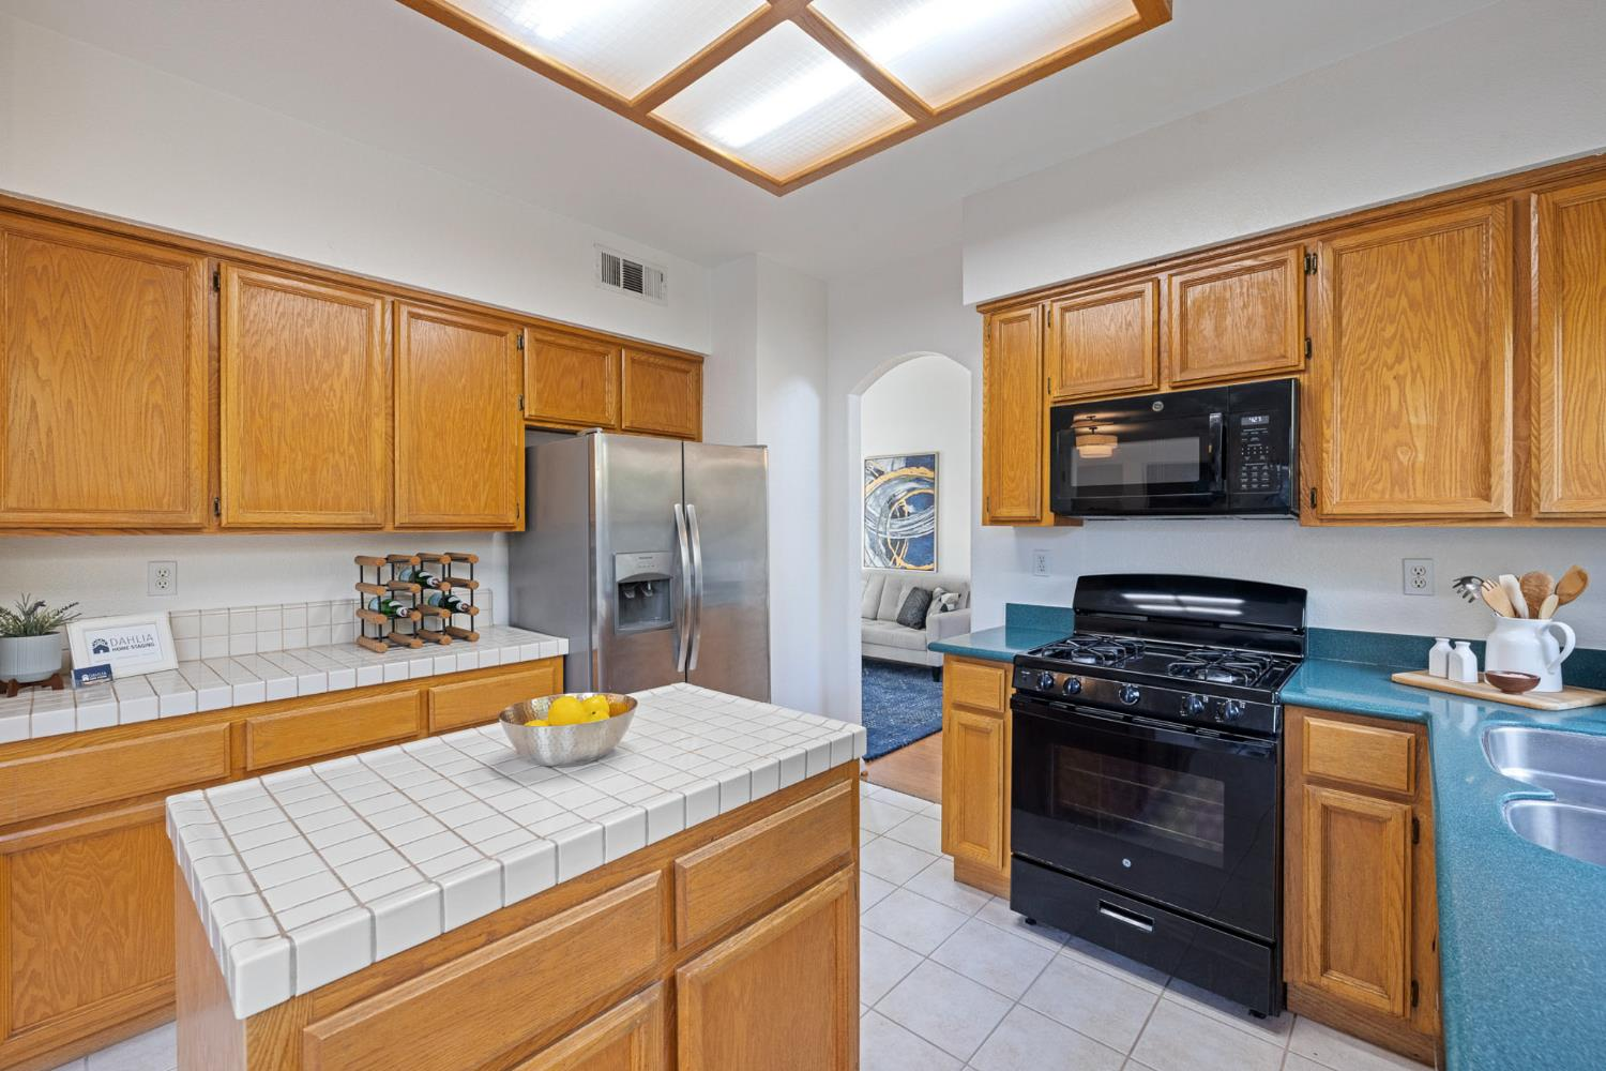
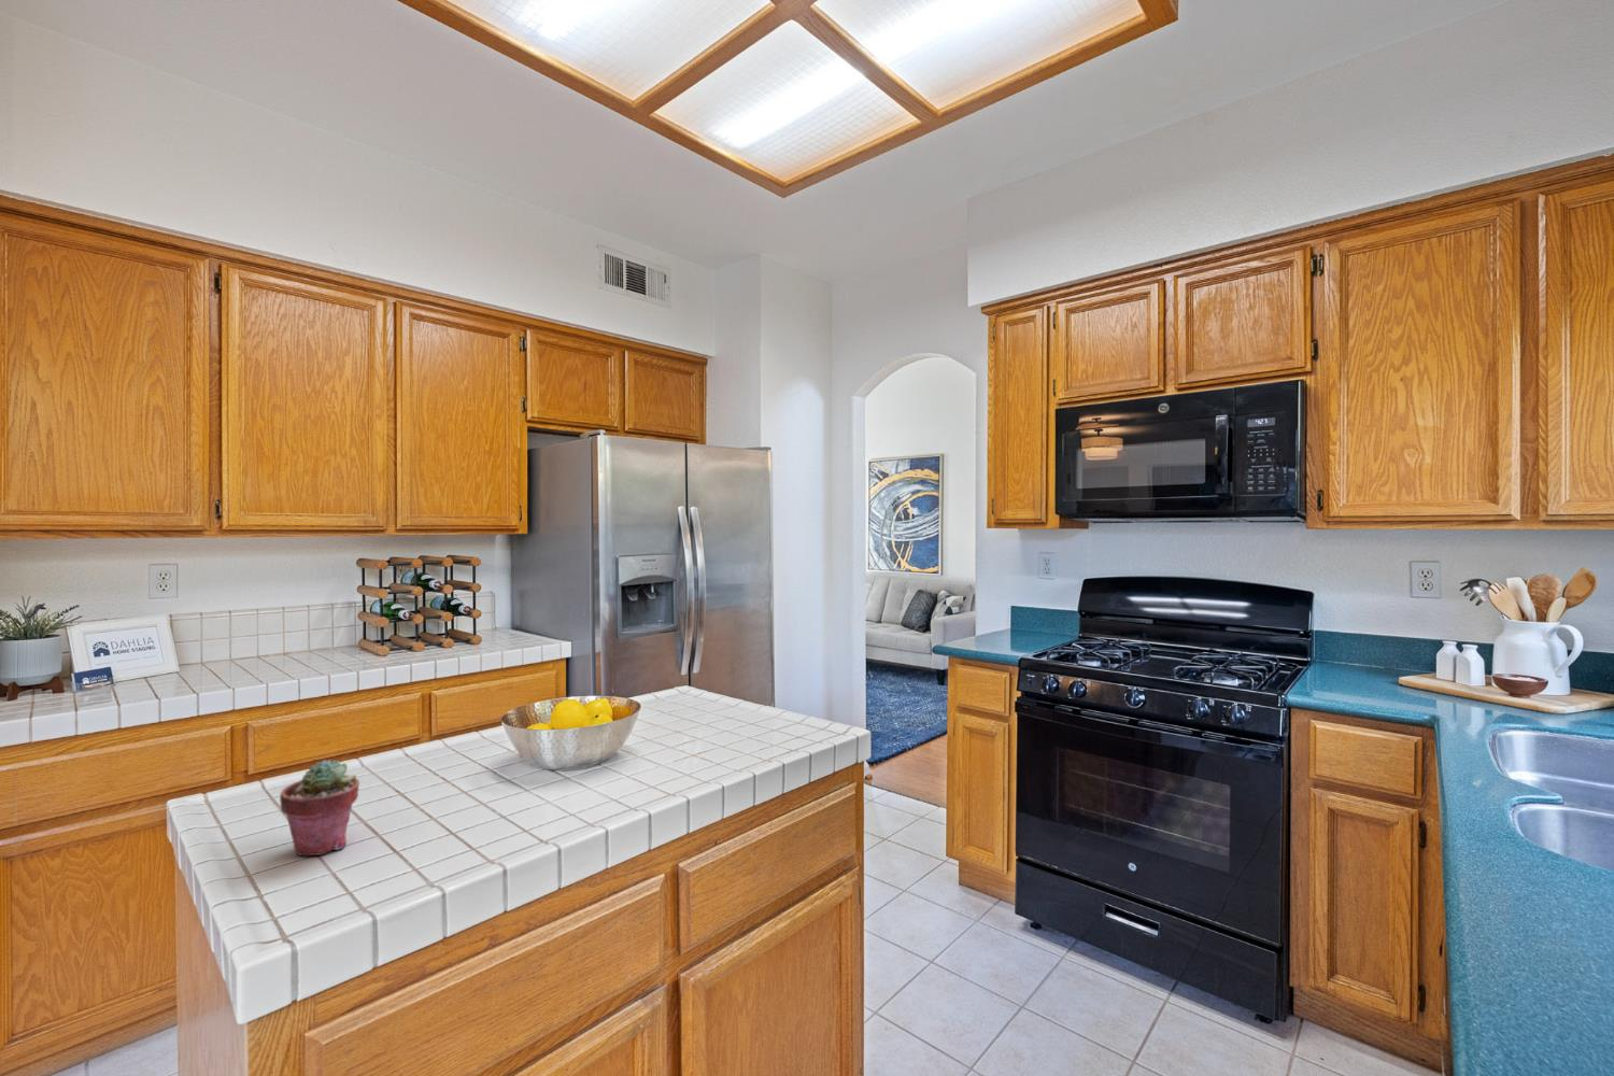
+ potted succulent (321, 803)
